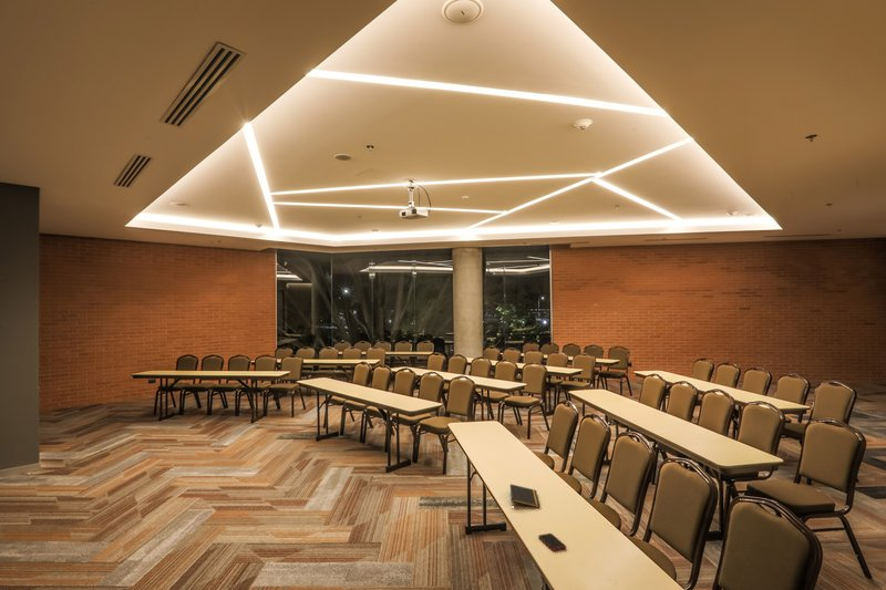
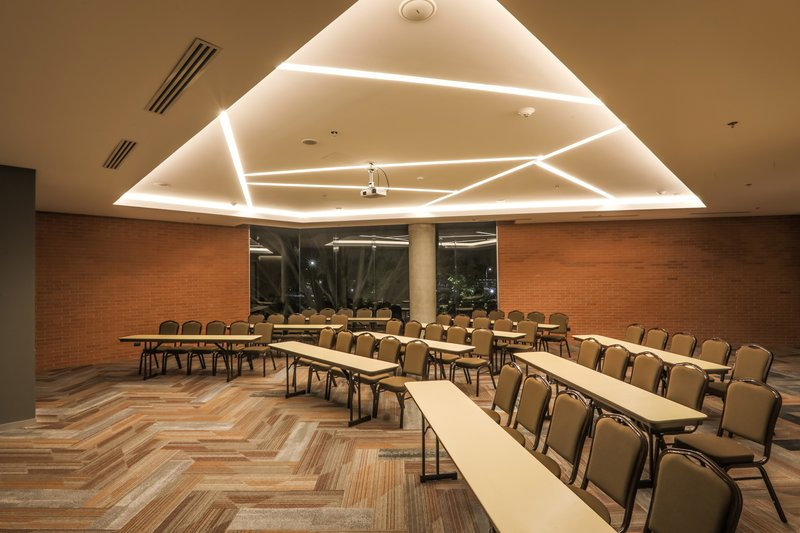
- notepad (524, 495)
- cell phone (552, 541)
